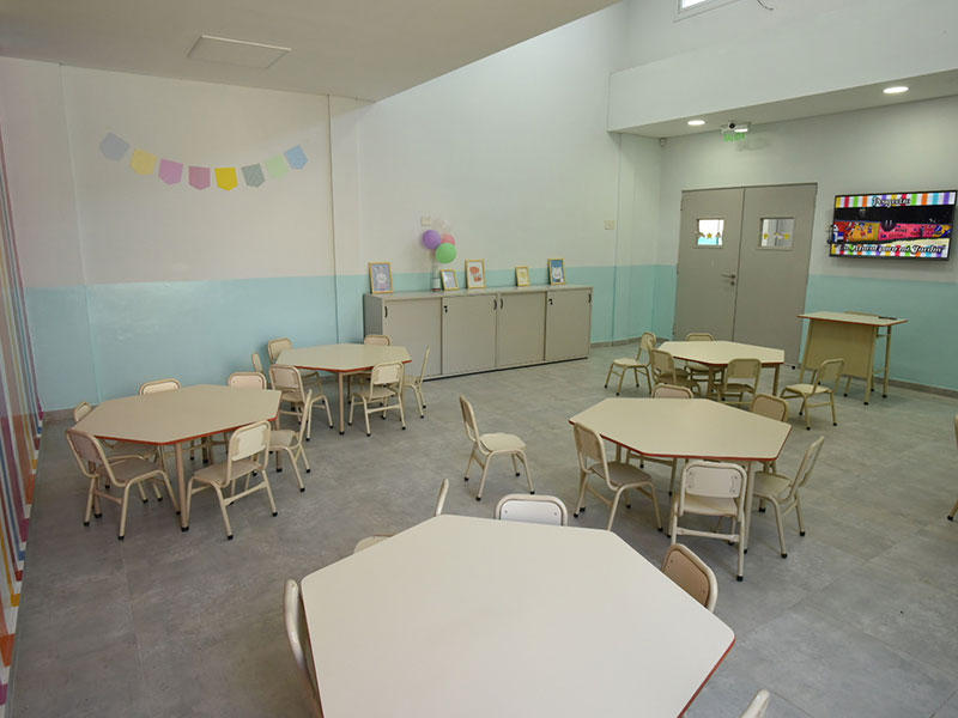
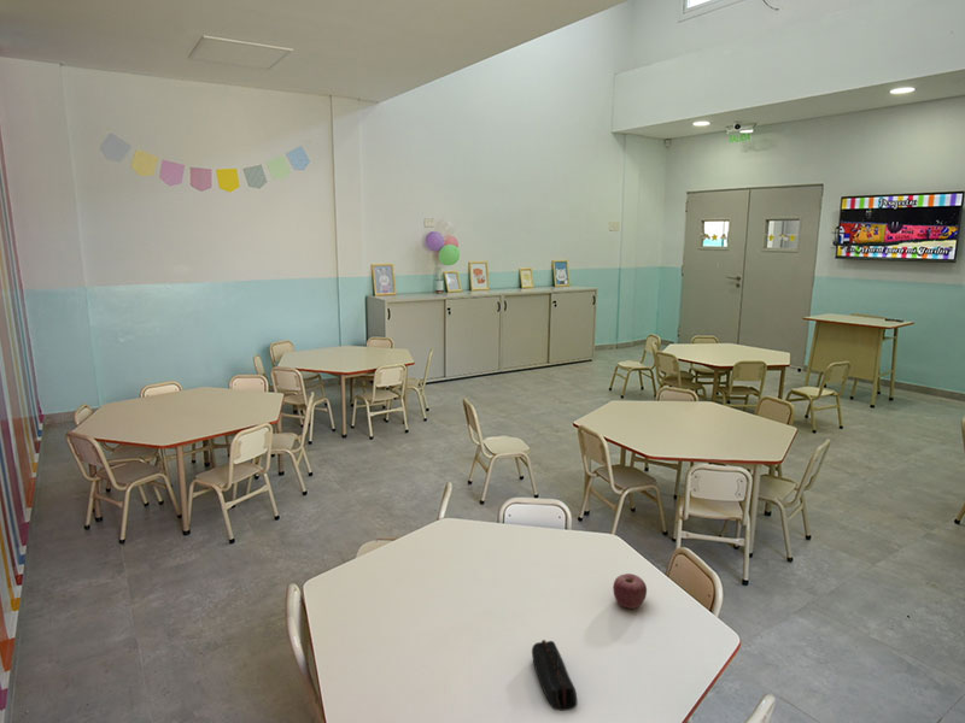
+ pencil case (552, 666)
+ apple (630, 592)
